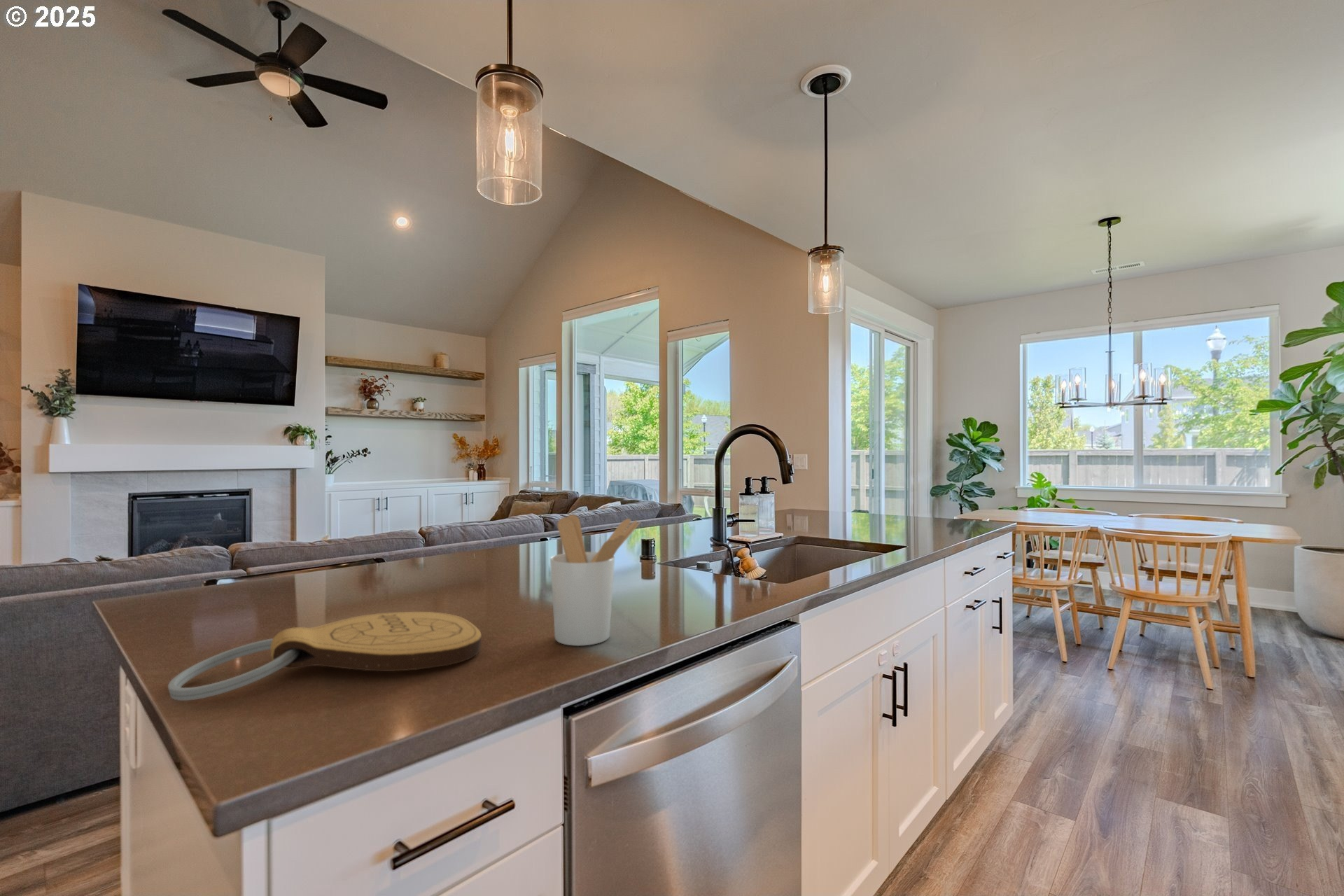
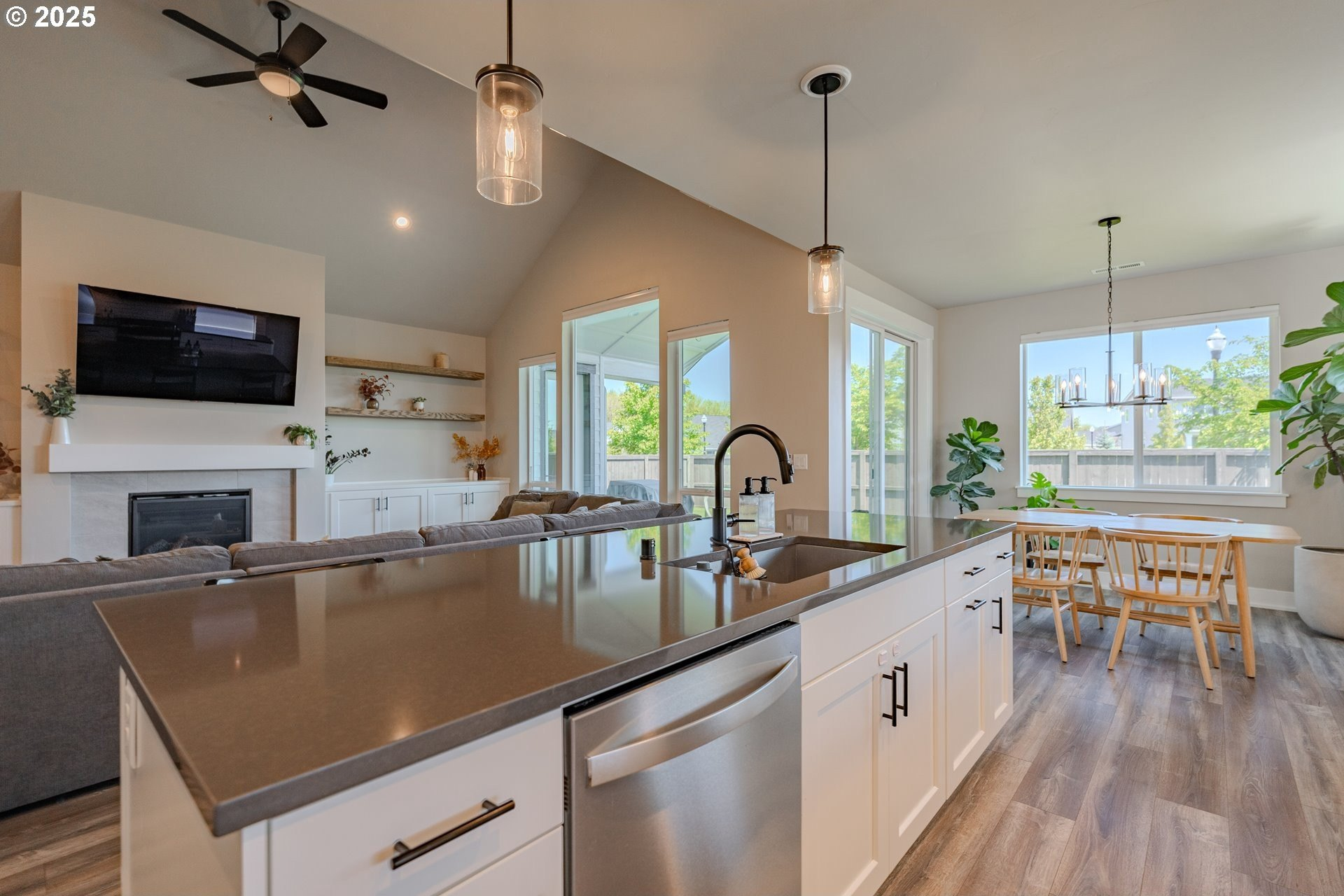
- key chain (340, 644)
- utensil holder (597, 575)
